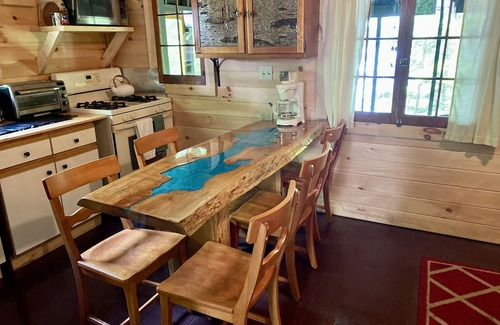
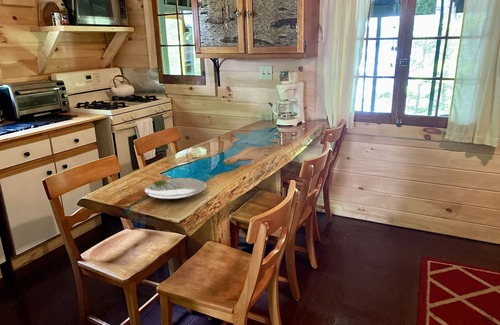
+ plate (176, 191)
